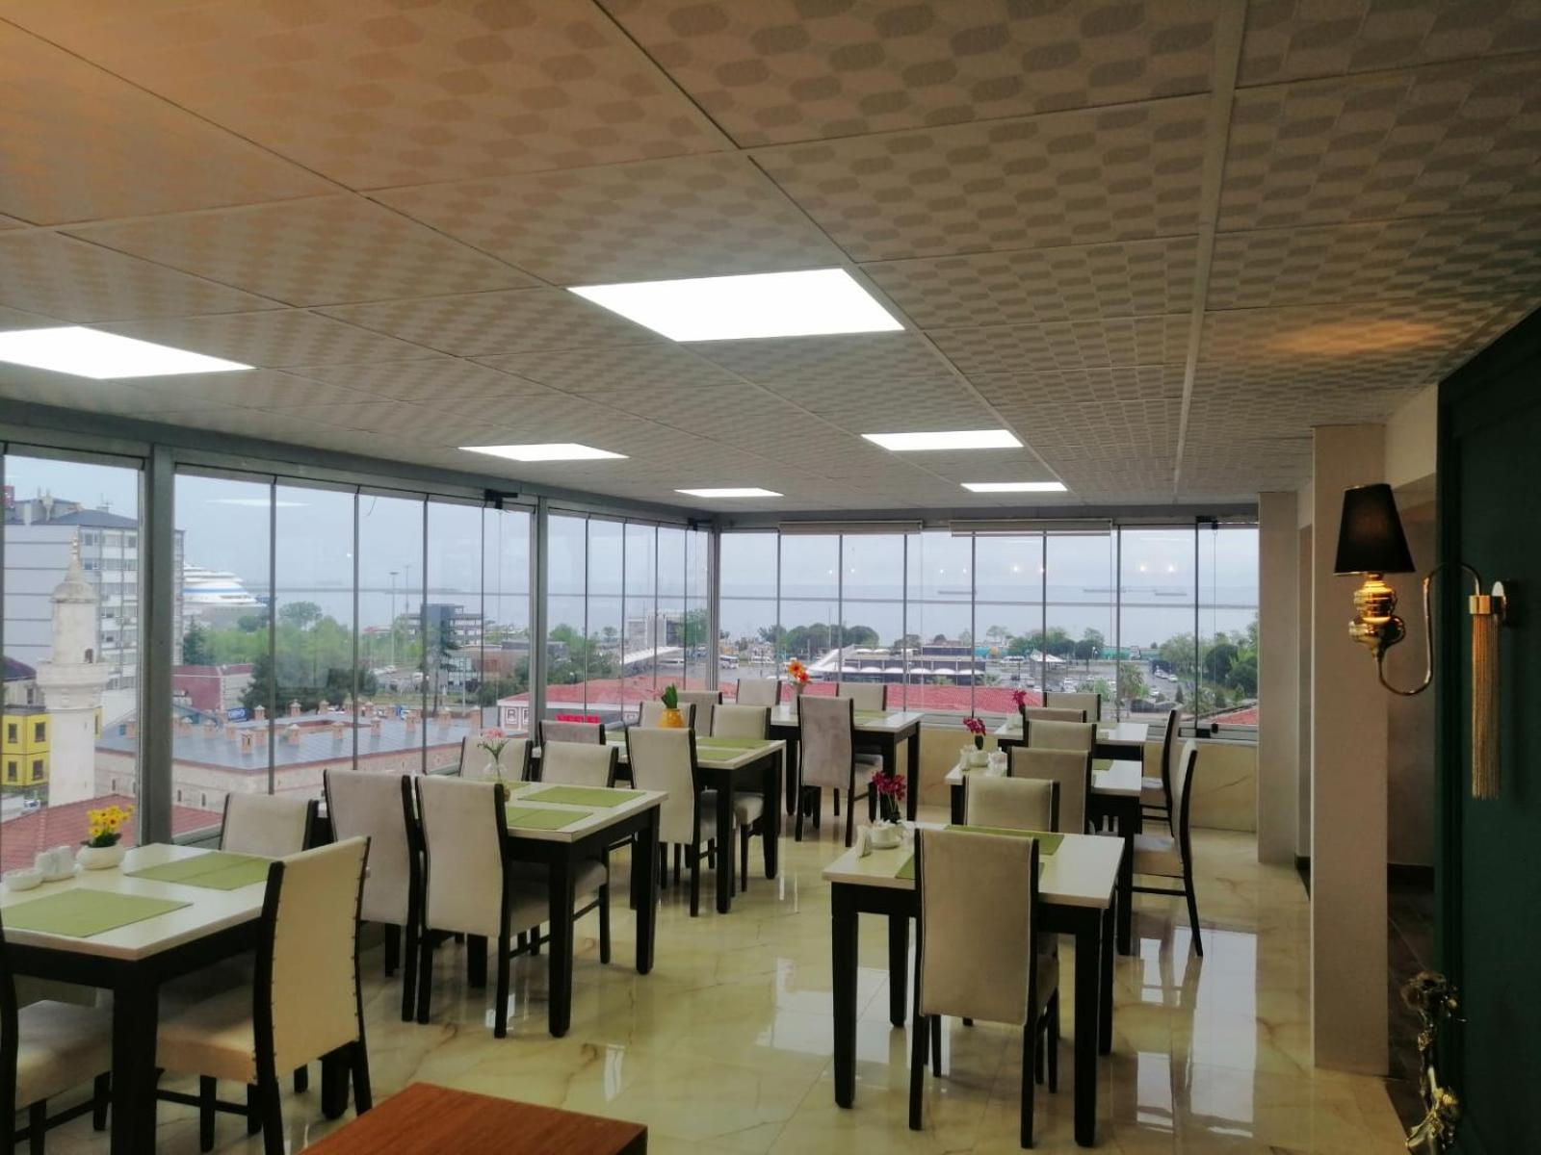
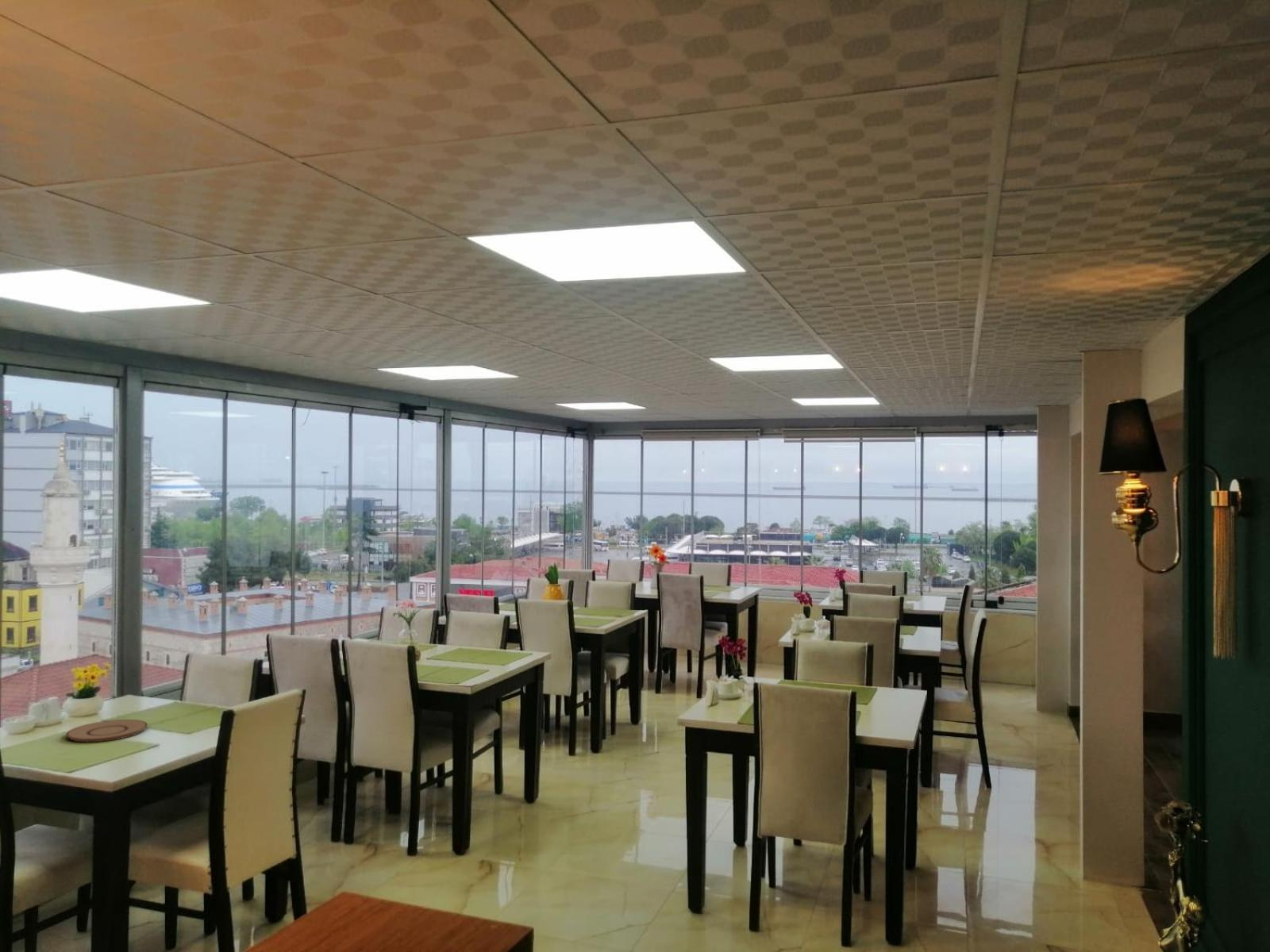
+ plate (107, 731)
